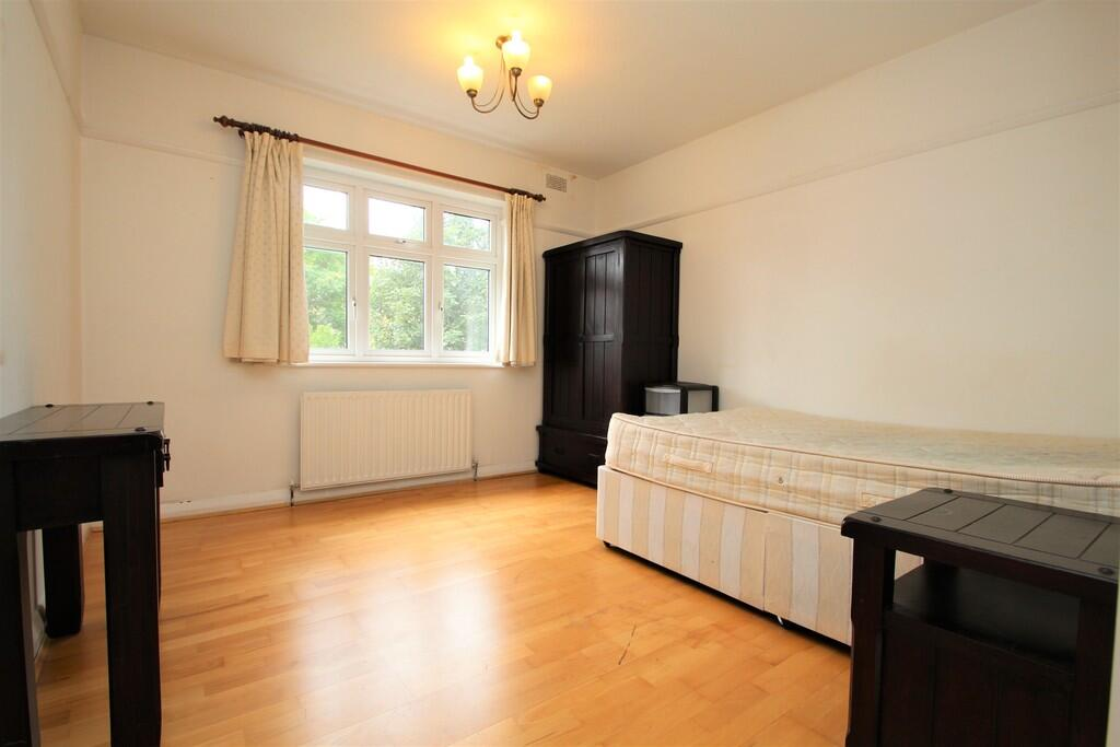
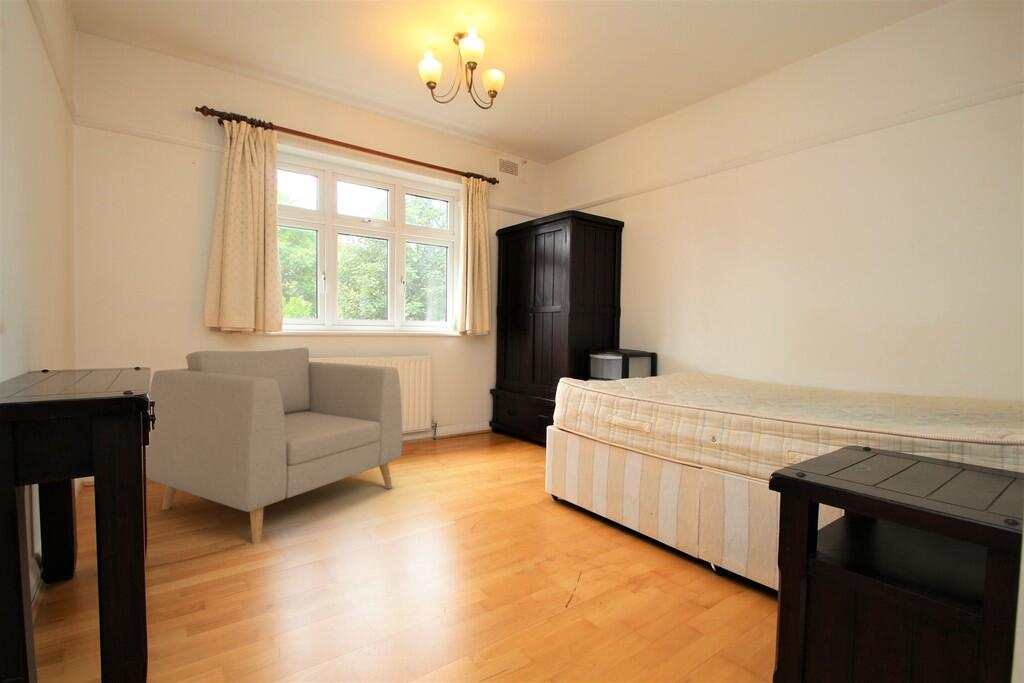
+ chair (285, 424)
